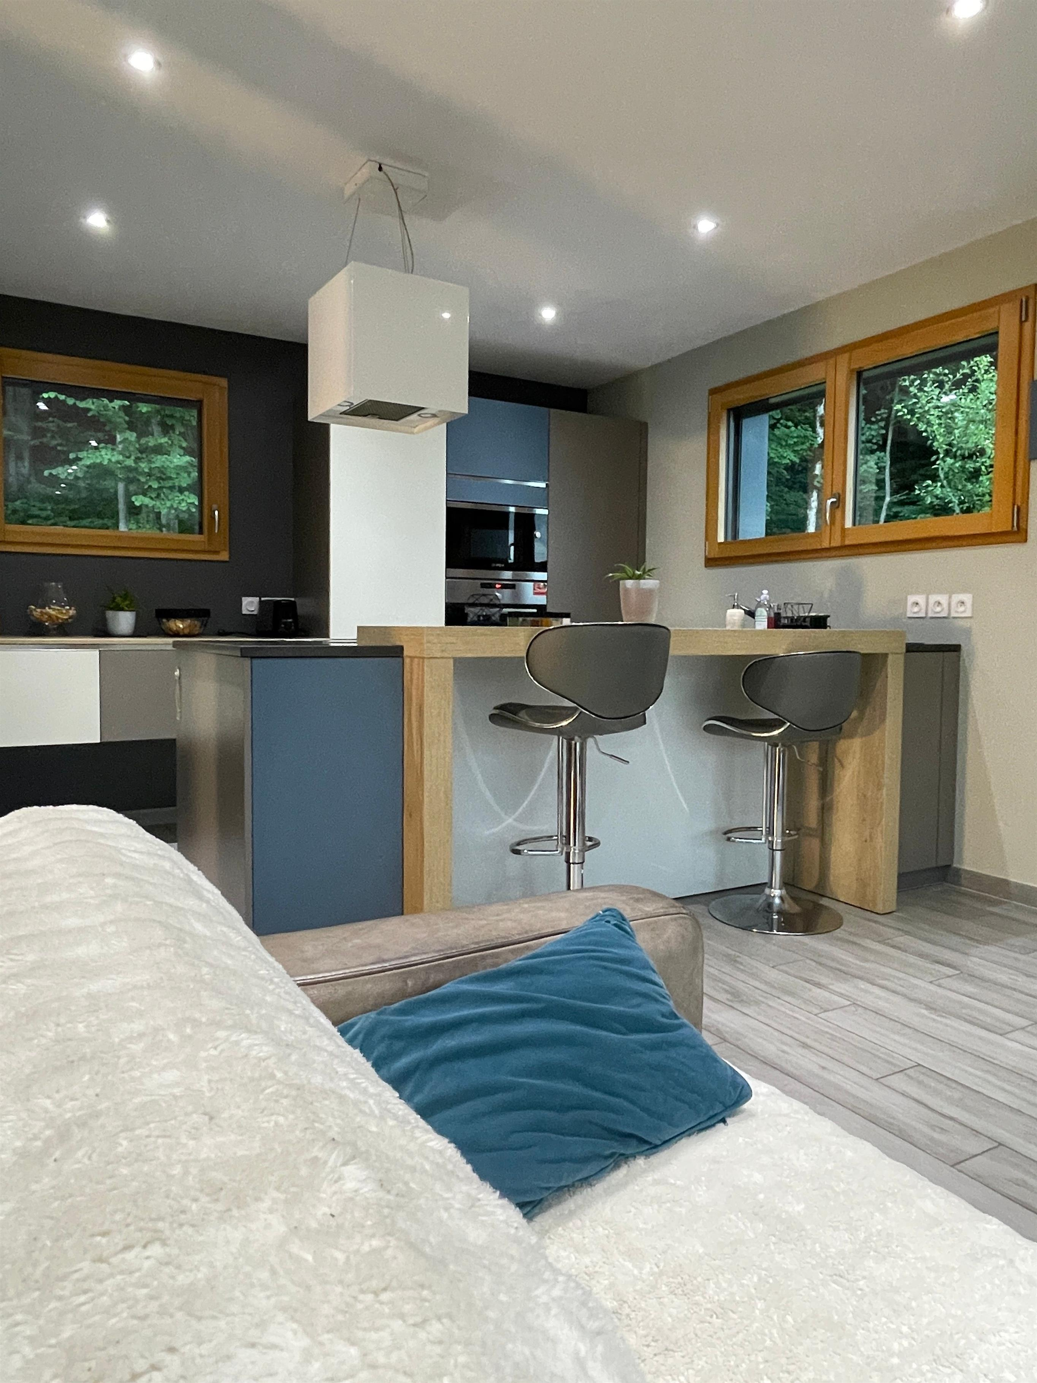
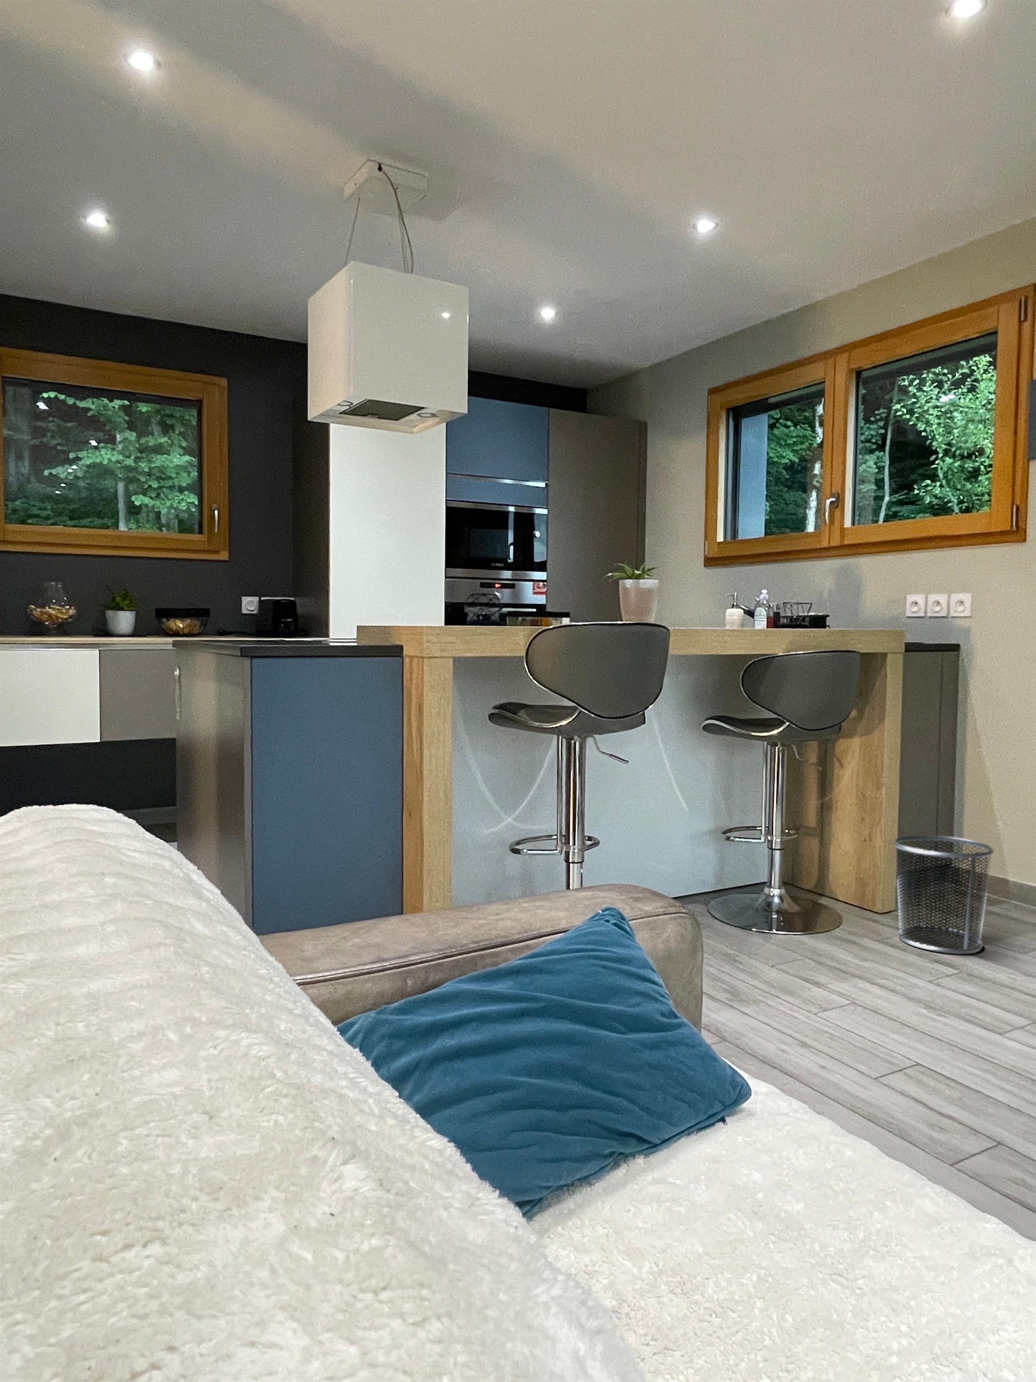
+ waste bin (940, 893)
